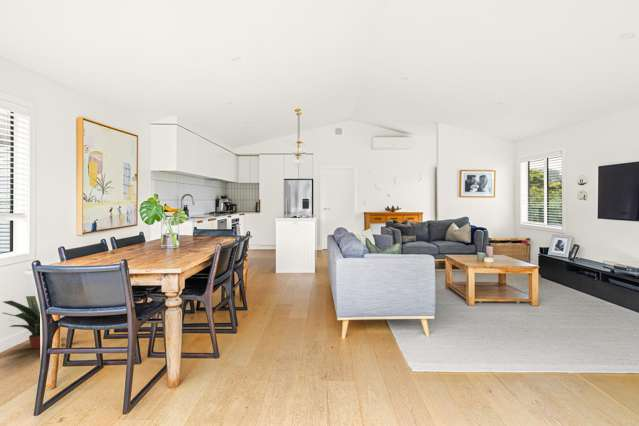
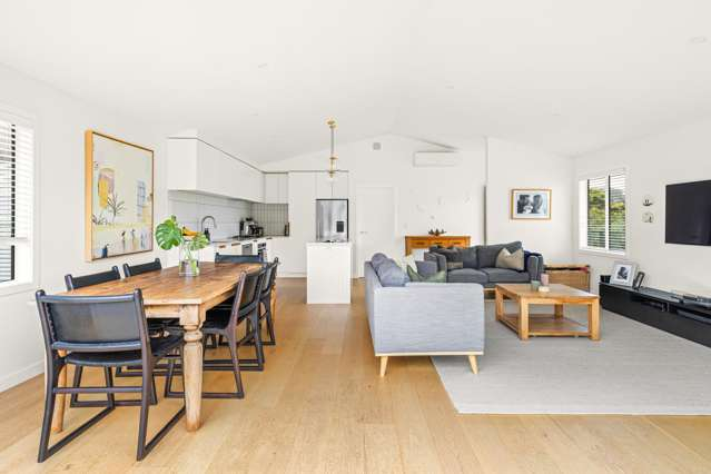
- potted plant (33, 321)
